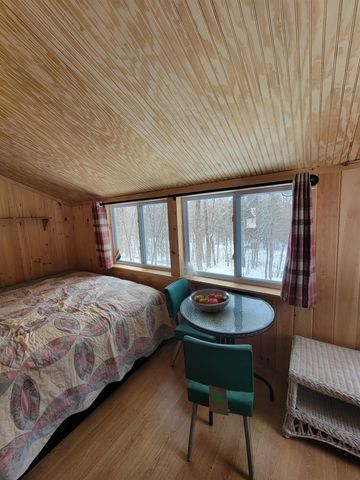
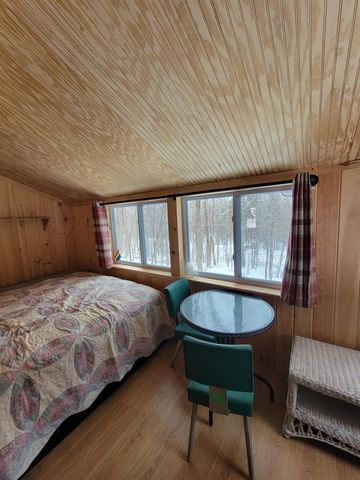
- fruit bowl (210, 300)
